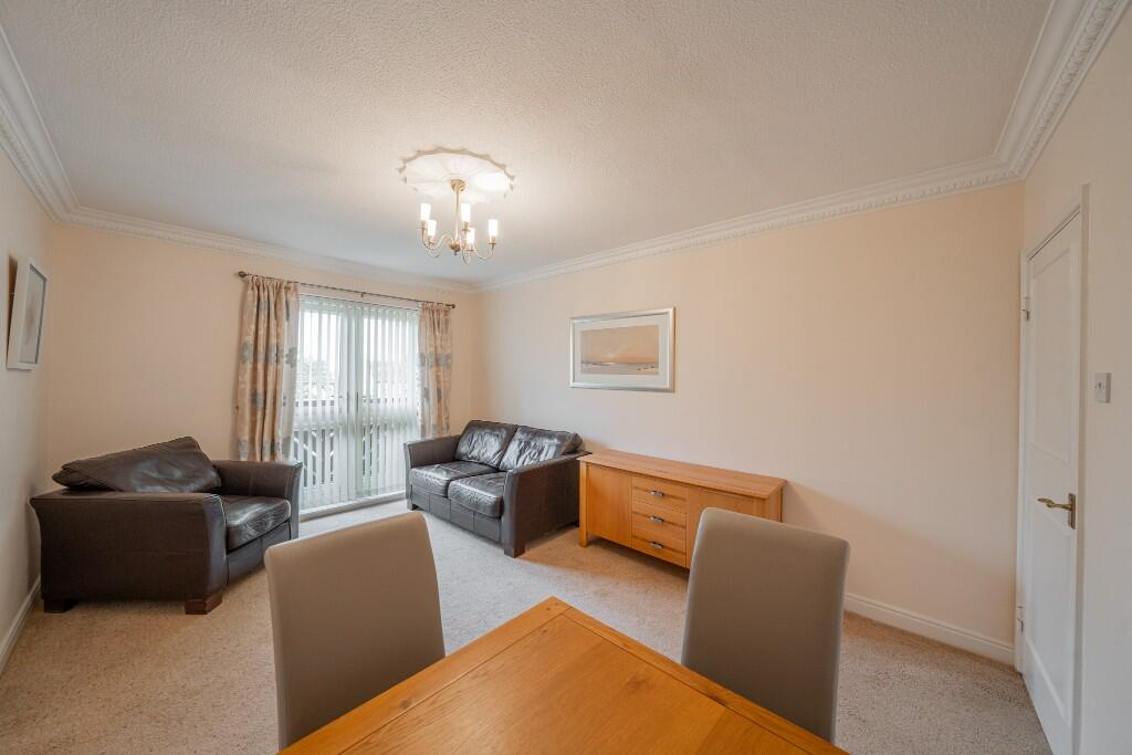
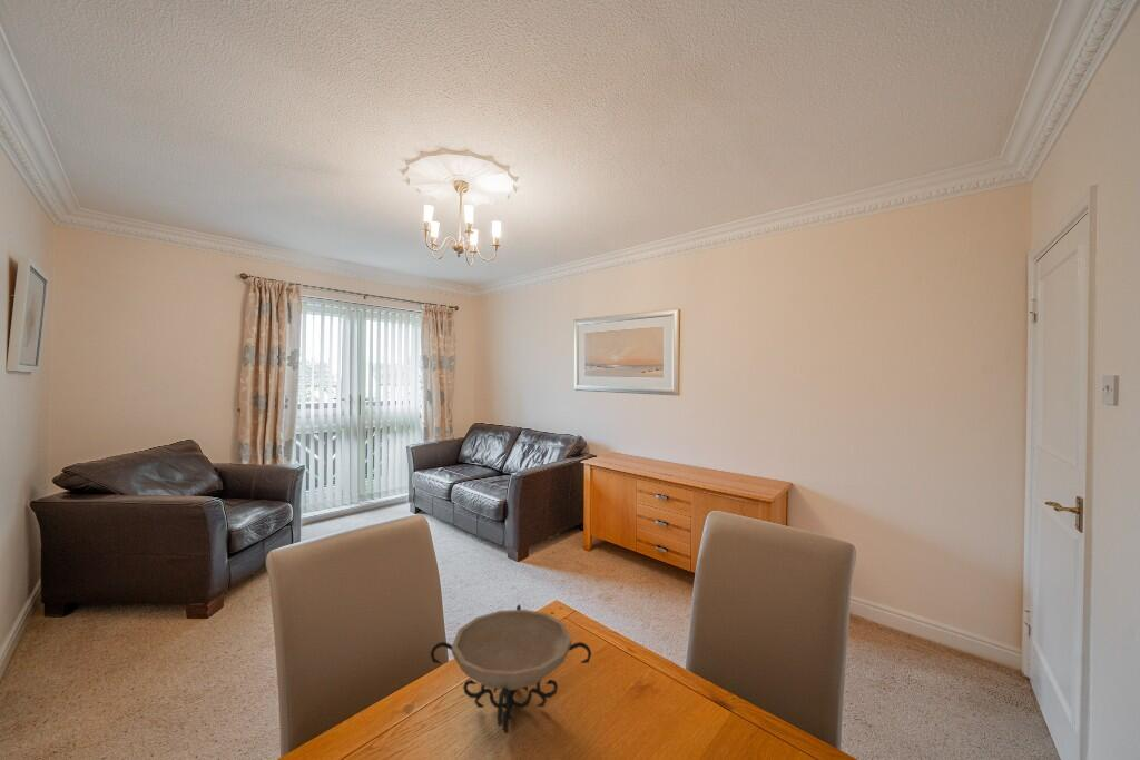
+ decorative bowl (511, 672)
